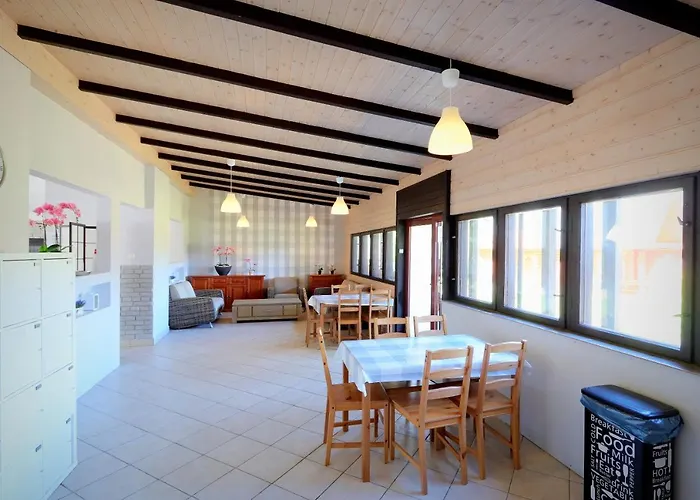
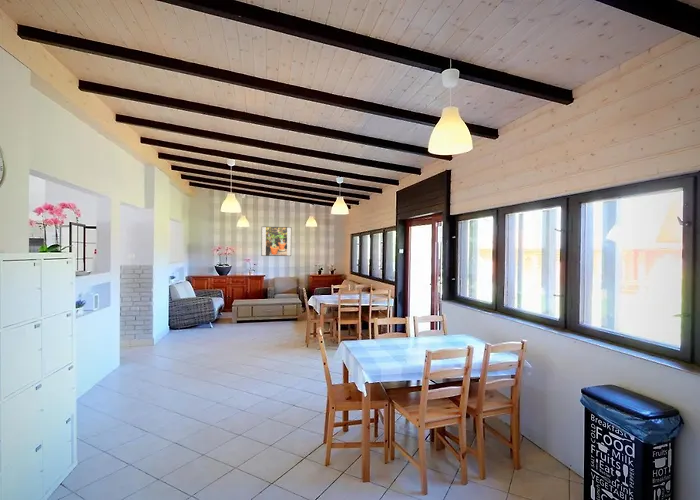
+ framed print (276, 241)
